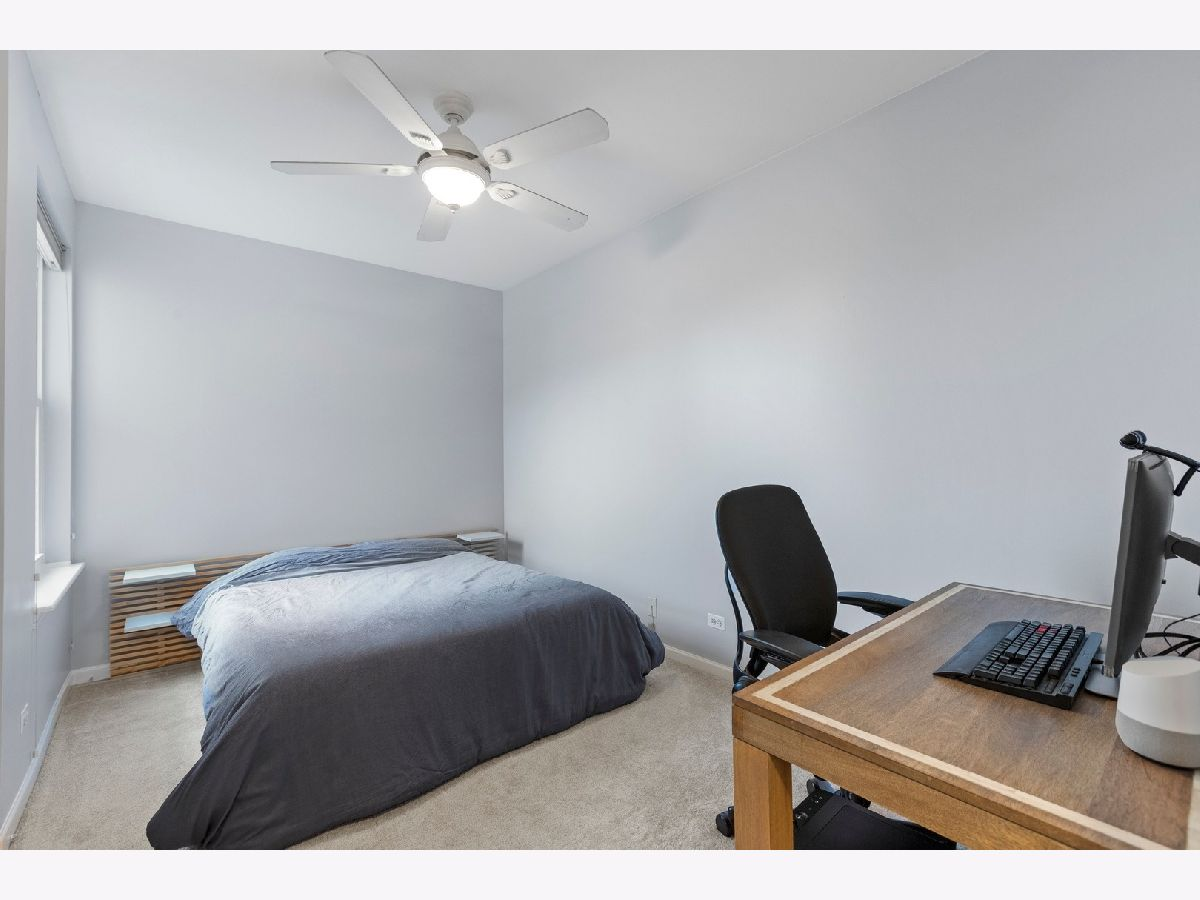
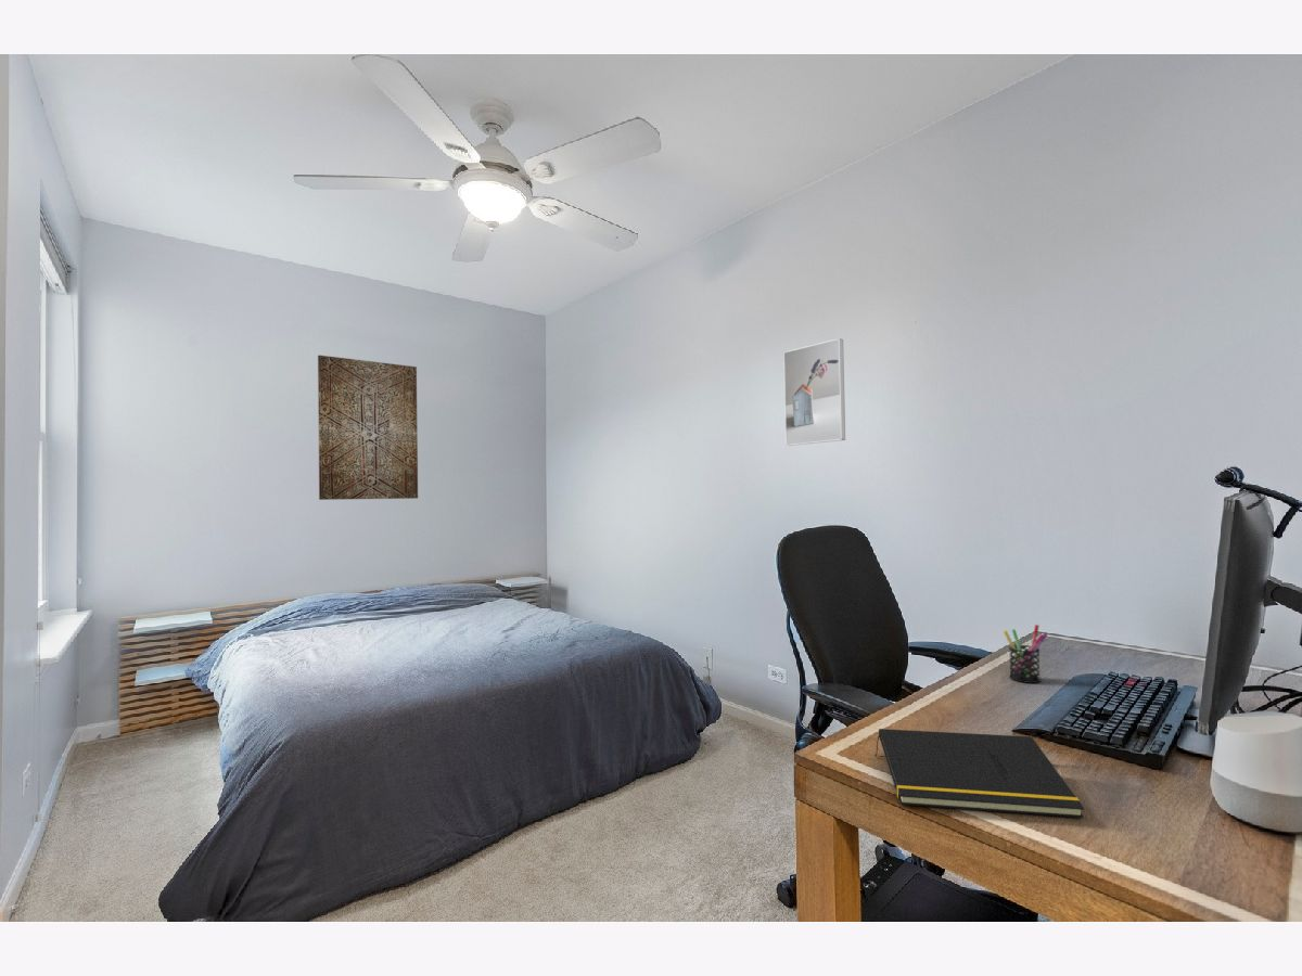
+ notepad (970, 768)
+ pen holder (1023, 651)
+ wall art (370, 429)
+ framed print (813, 394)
